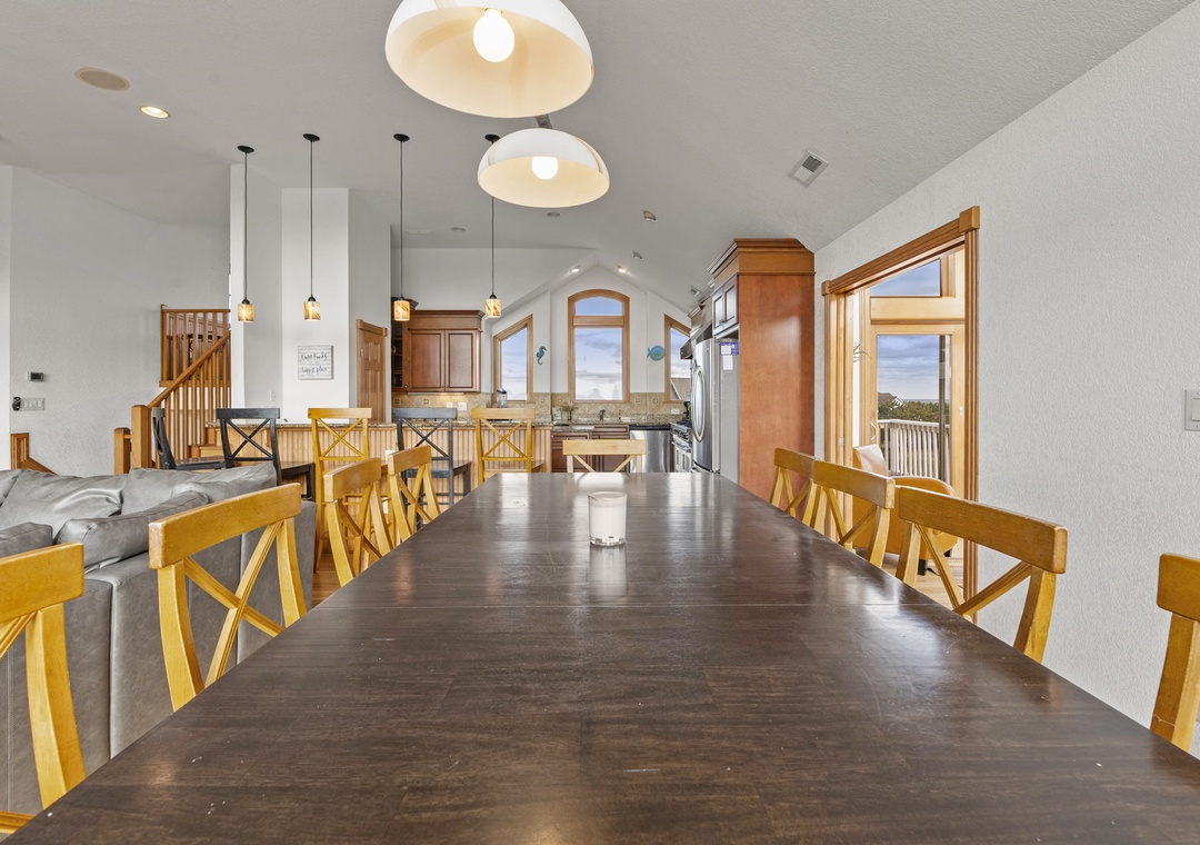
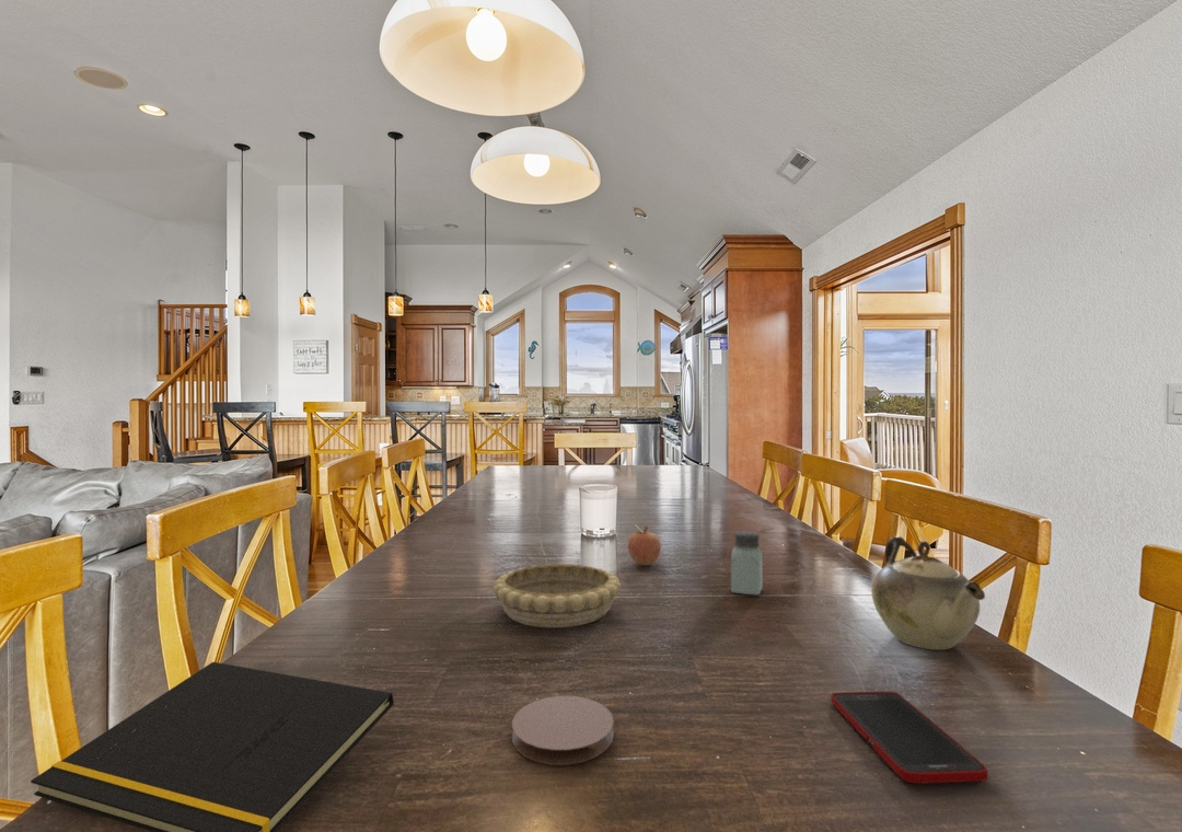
+ saltshaker (746, 562)
+ teapot (928, 592)
+ decorative bowl (557, 592)
+ coaster (563, 727)
+ notepad (227, 739)
+ fruit (644, 544)
+ cell phone (900, 731)
